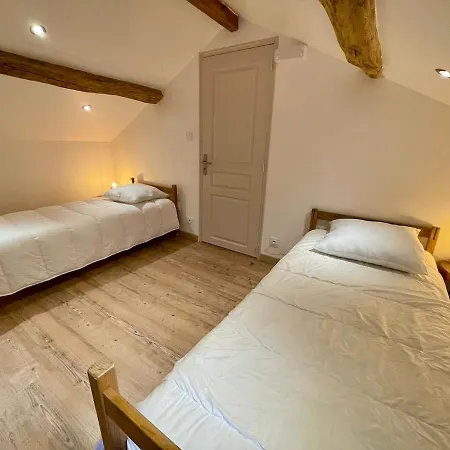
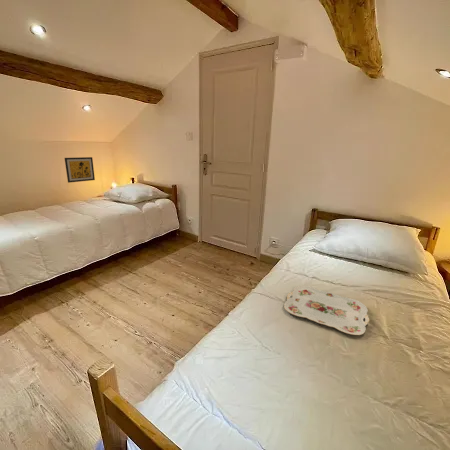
+ wall art (80, 169)
+ serving tray (325, 307)
